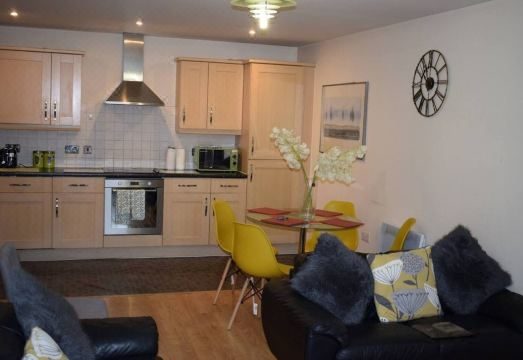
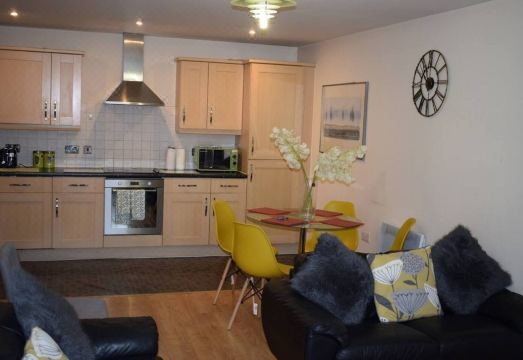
- magazine (442, 329)
